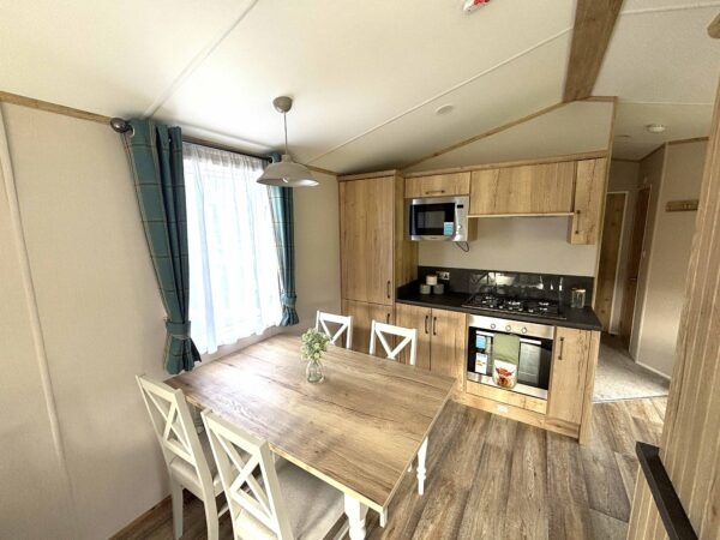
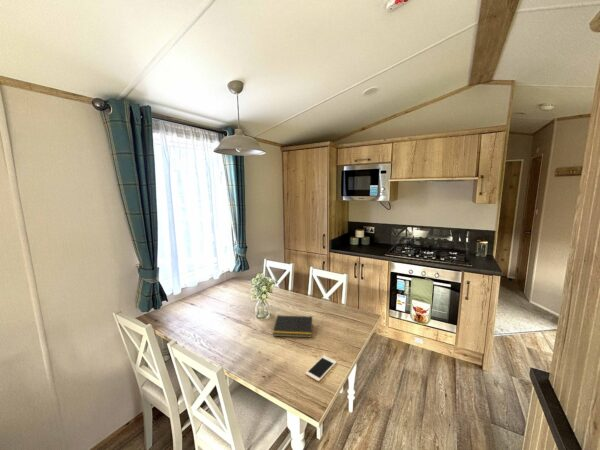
+ cell phone (321, 367)
+ notepad (293, 325)
